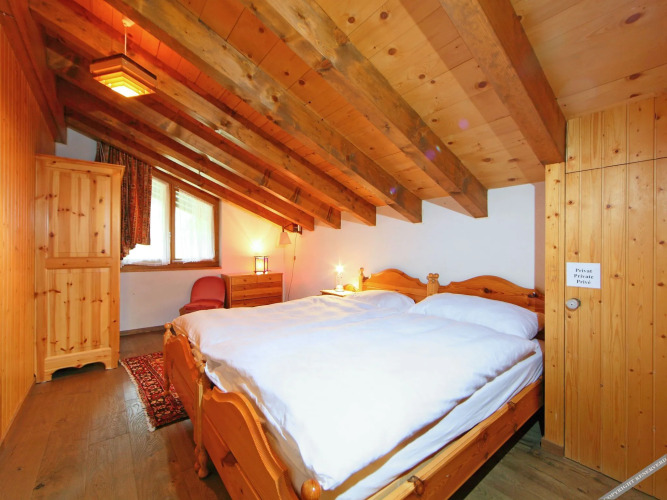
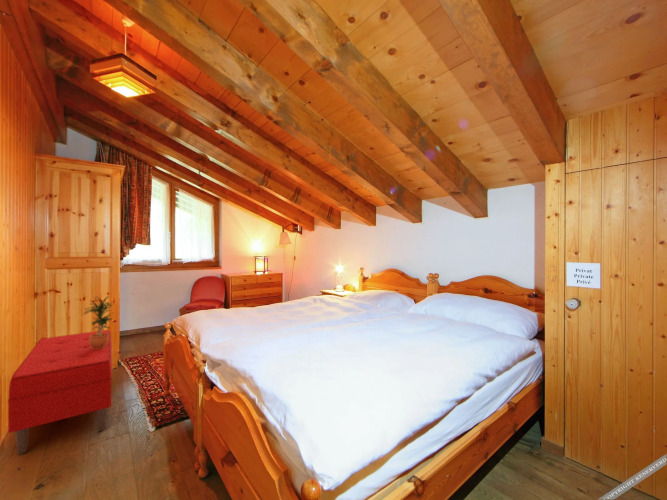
+ bench (71, 378)
+ potted plant (95, 321)
